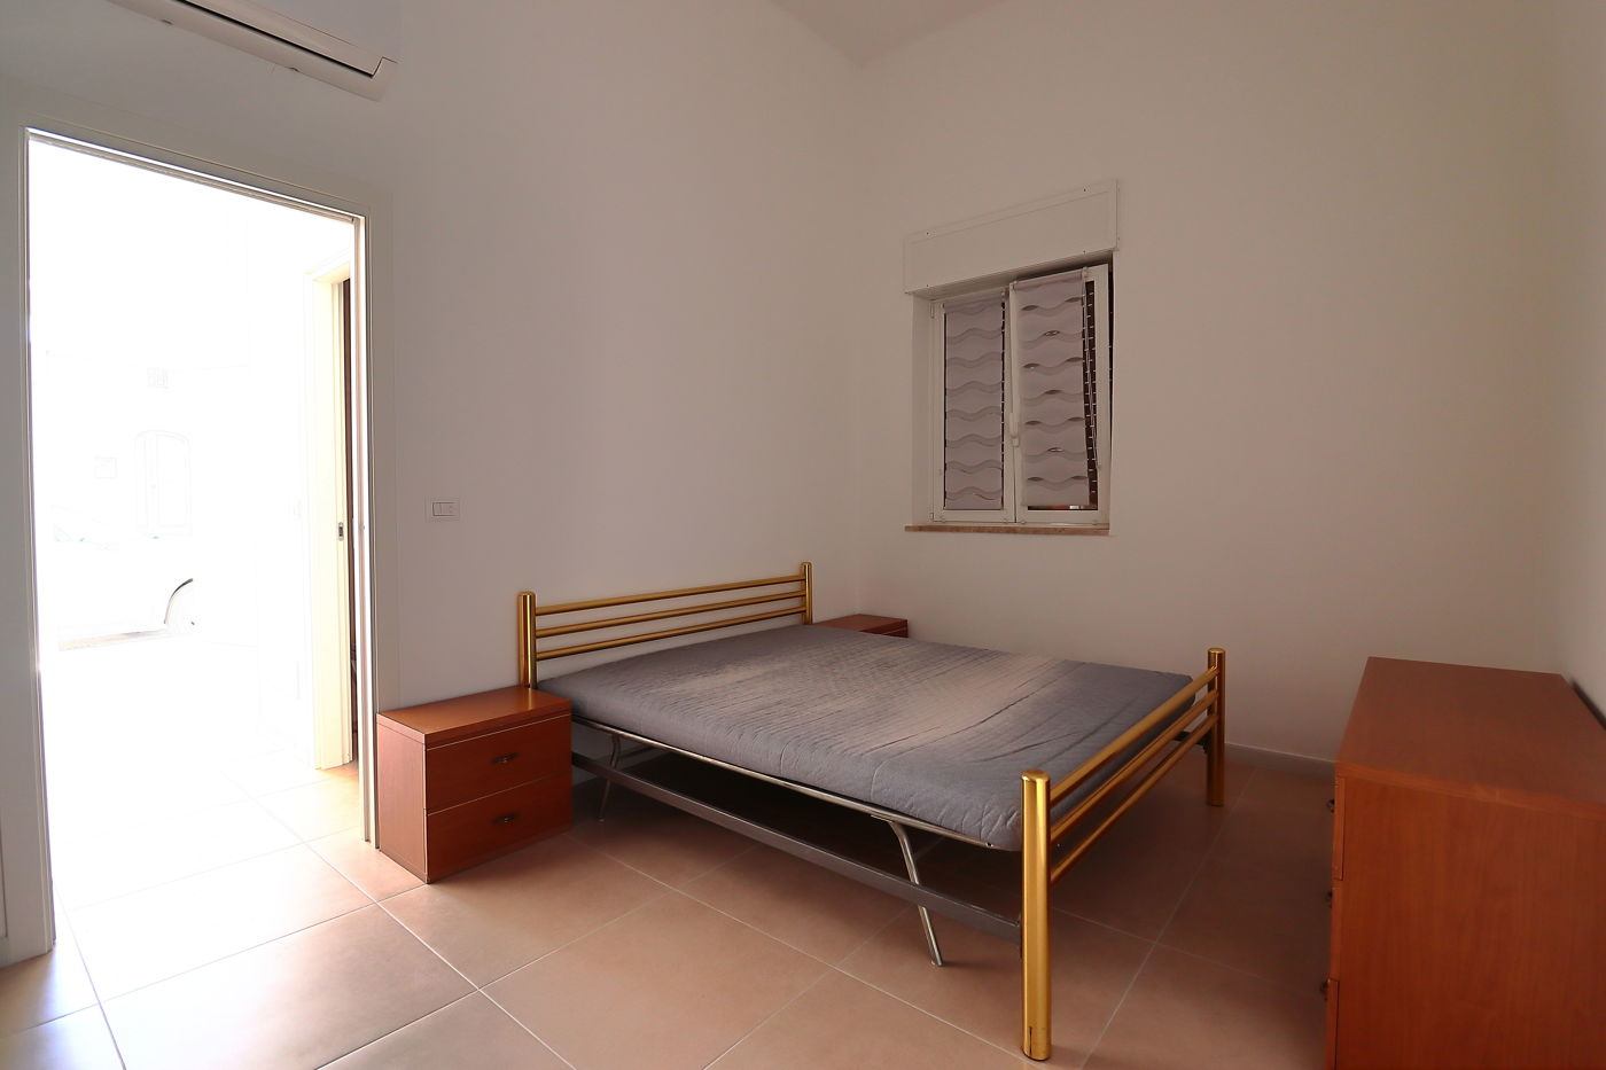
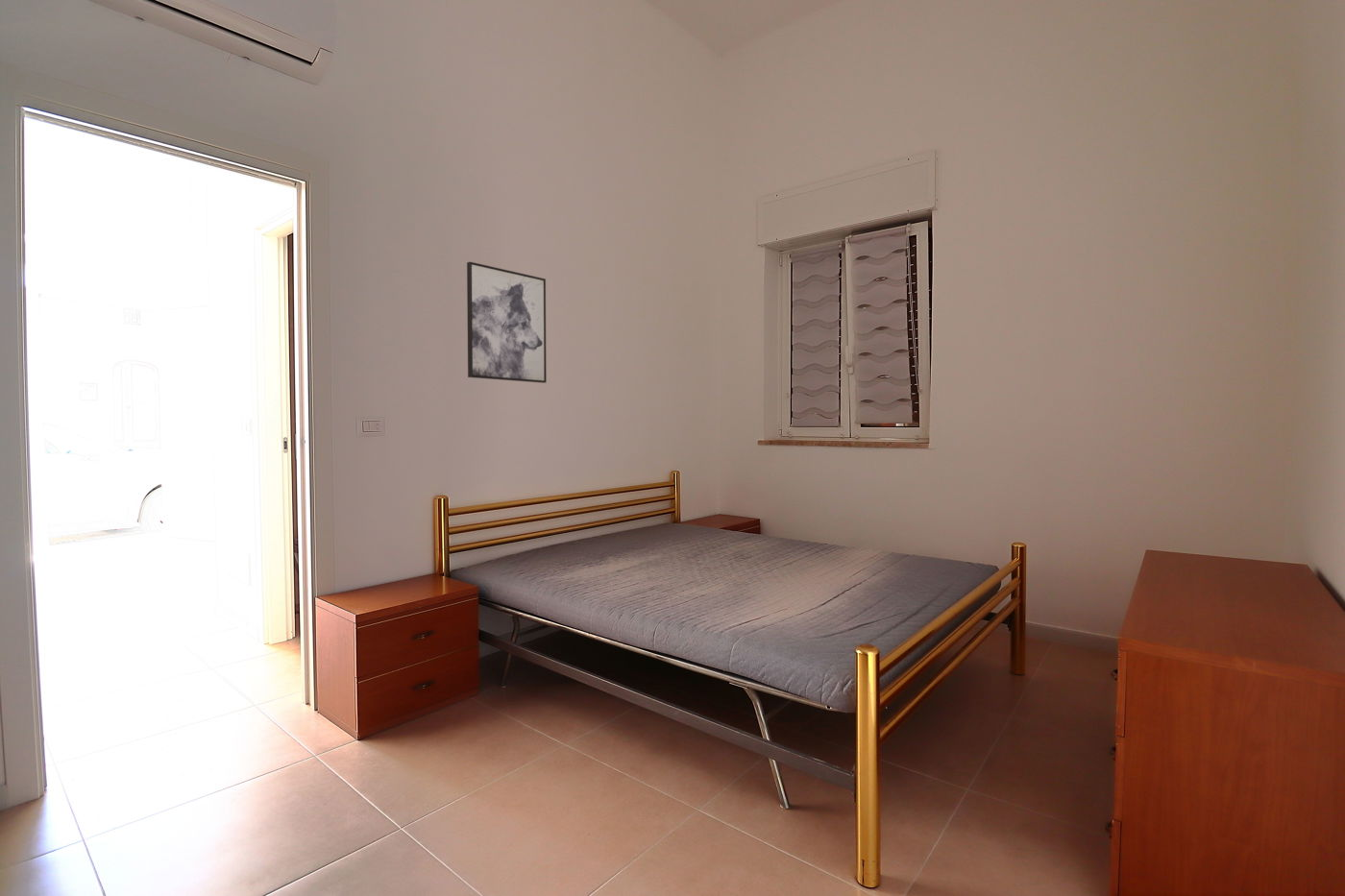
+ wall art (508, 326)
